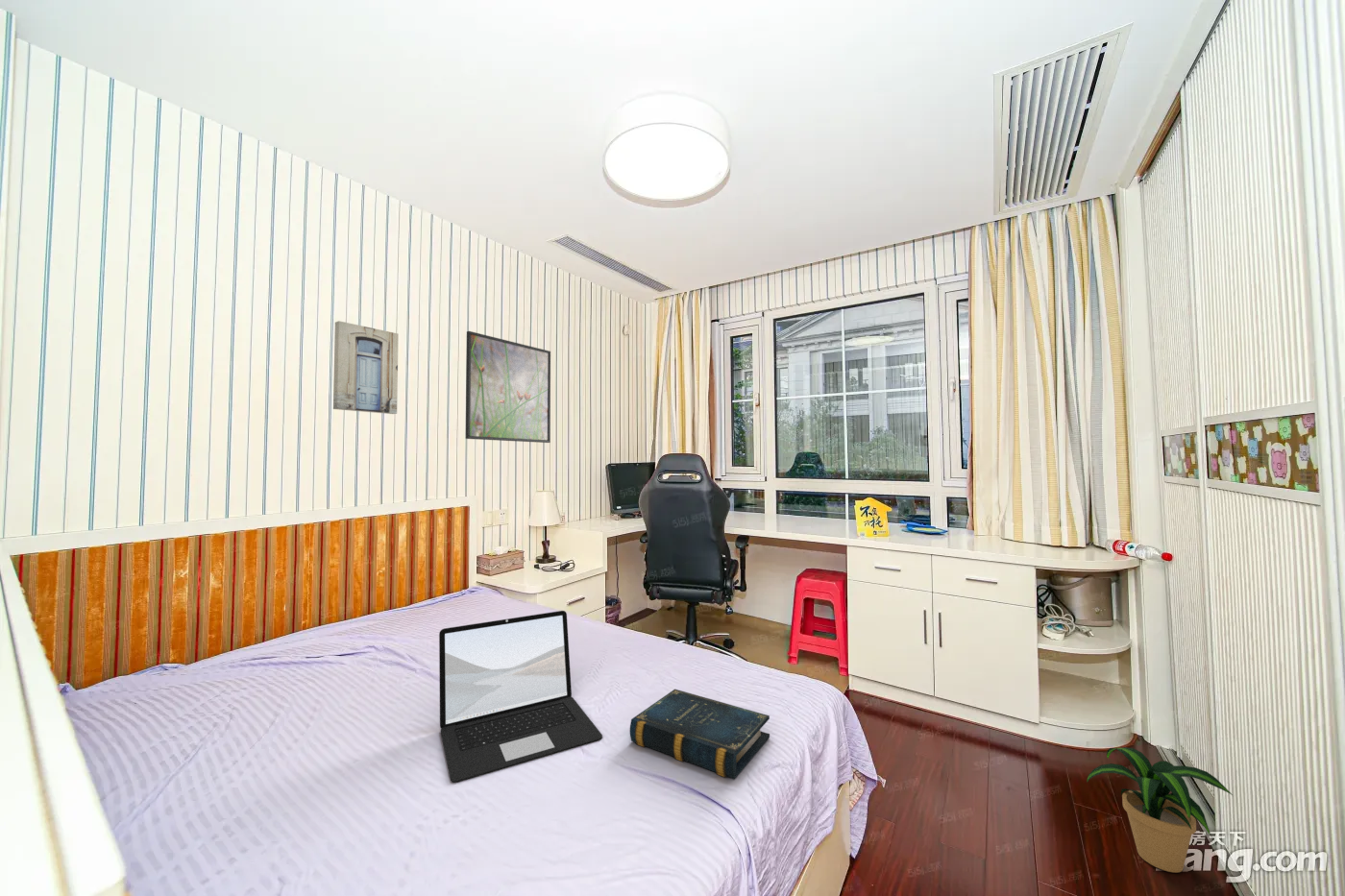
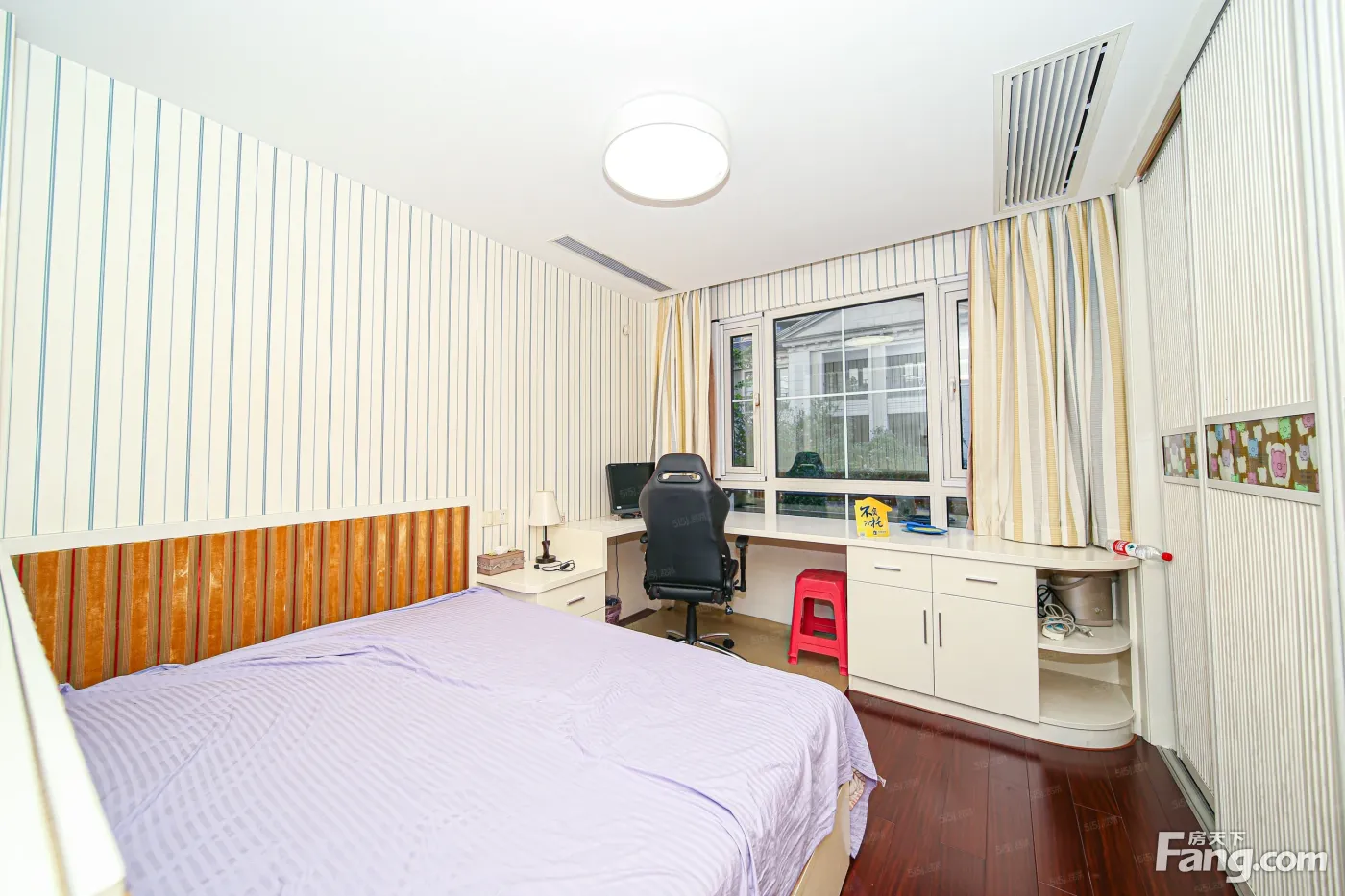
- wall art (367, 369)
- book (699, 729)
- laptop (518, 682)
- potted plant (1159, 810)
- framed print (511, 391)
